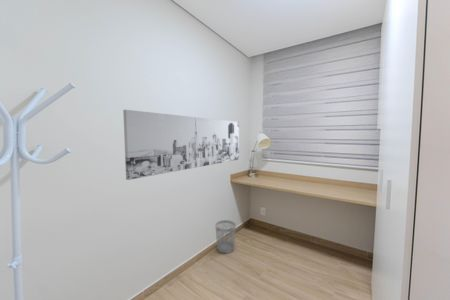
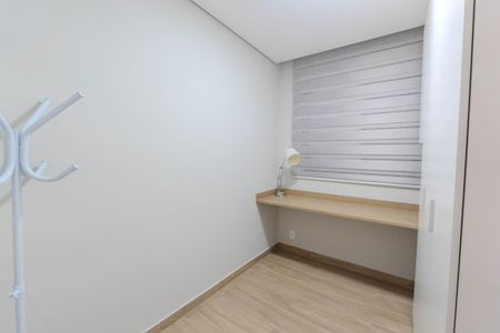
- wall art (198, 142)
- wastebasket (225, 237)
